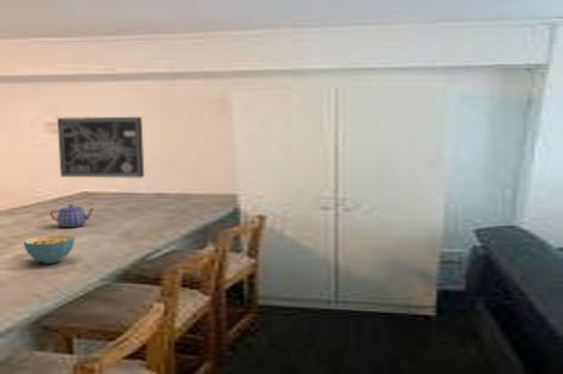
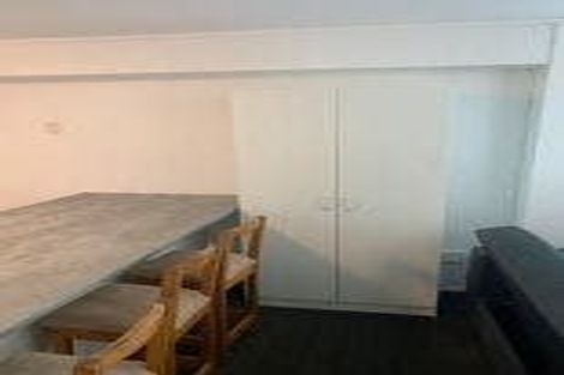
- wall art (101, 147)
- teapot (72, 214)
- cereal bowl (49, 250)
